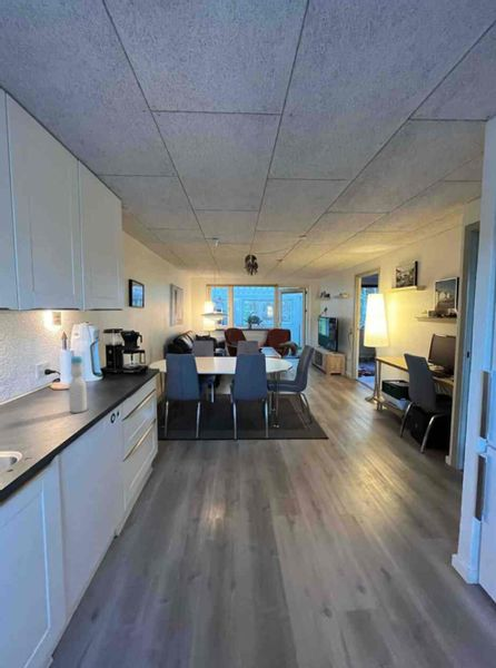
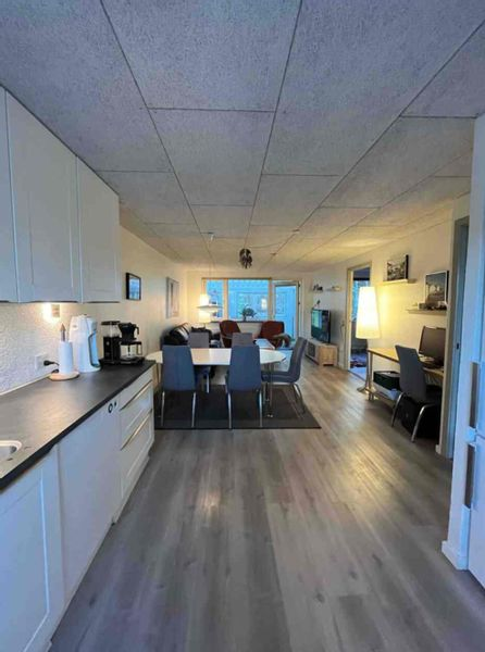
- bottle (77, 383)
